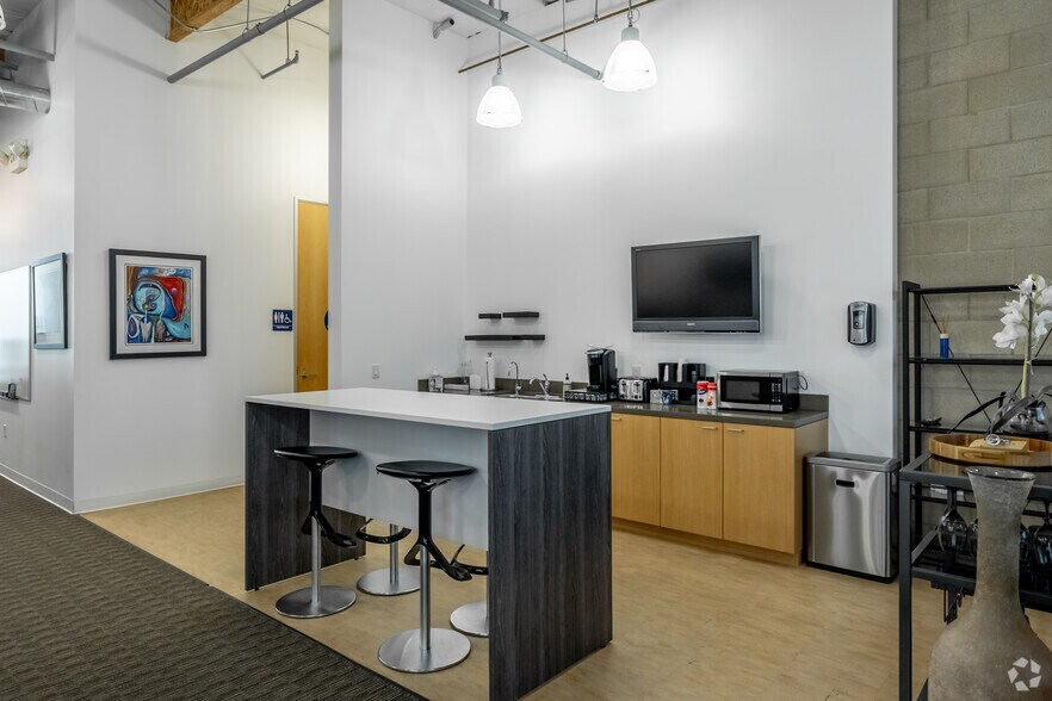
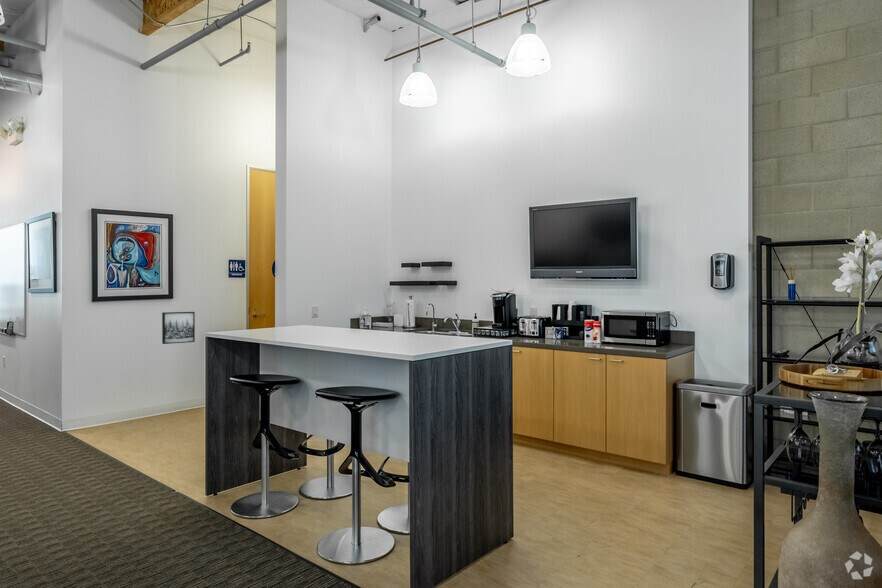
+ wall art (178, 327)
